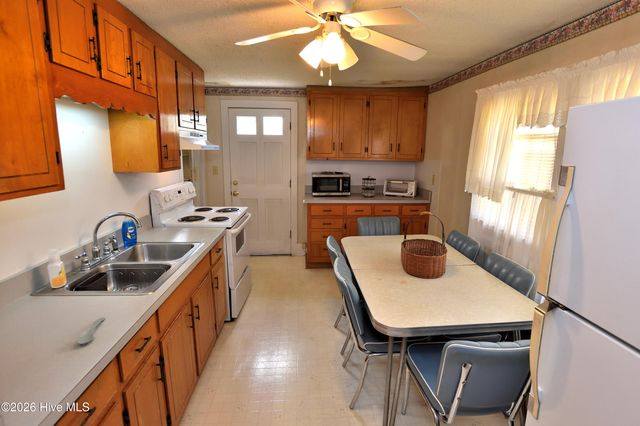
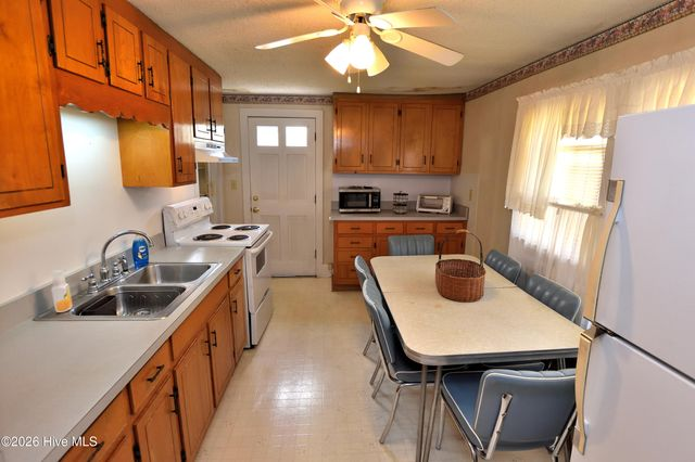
- spoon (93, 329)
